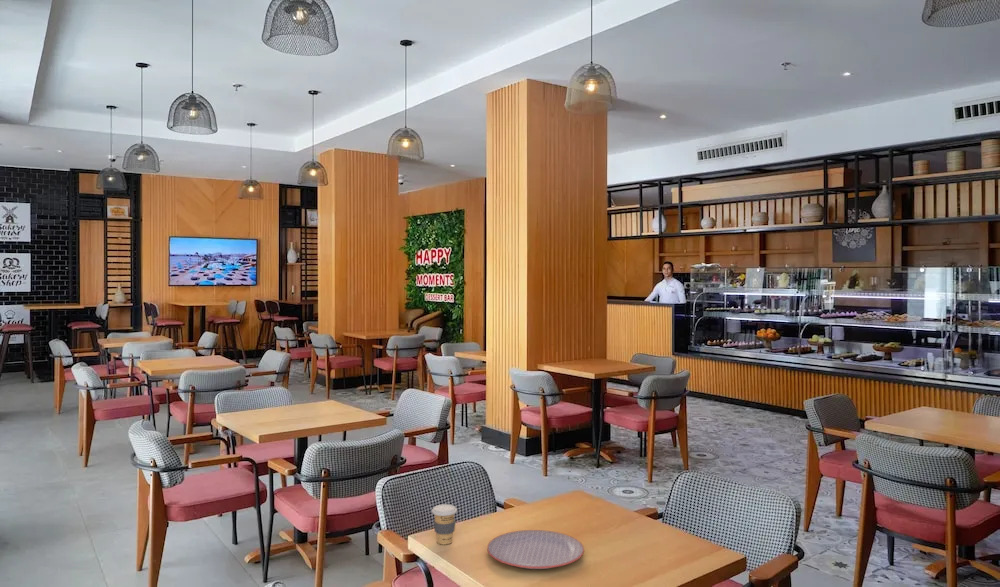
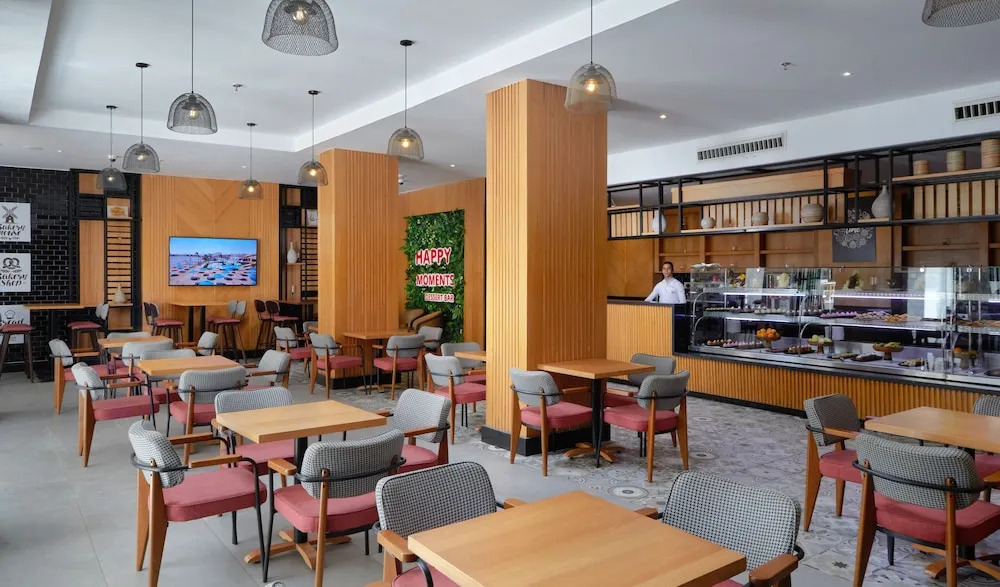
- coffee cup (444, 524)
- plate (535, 551)
